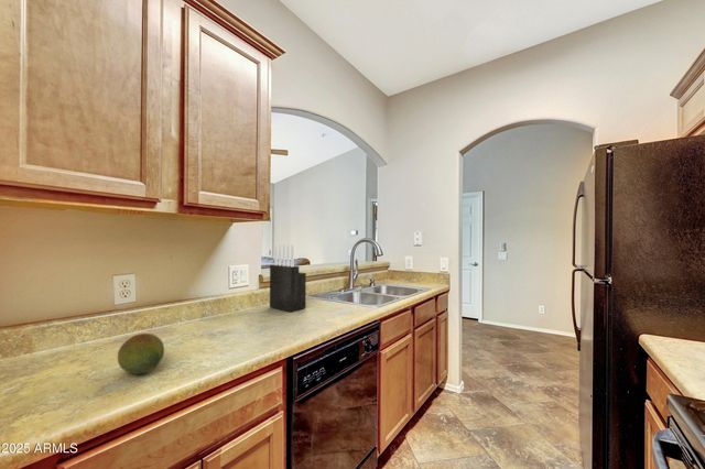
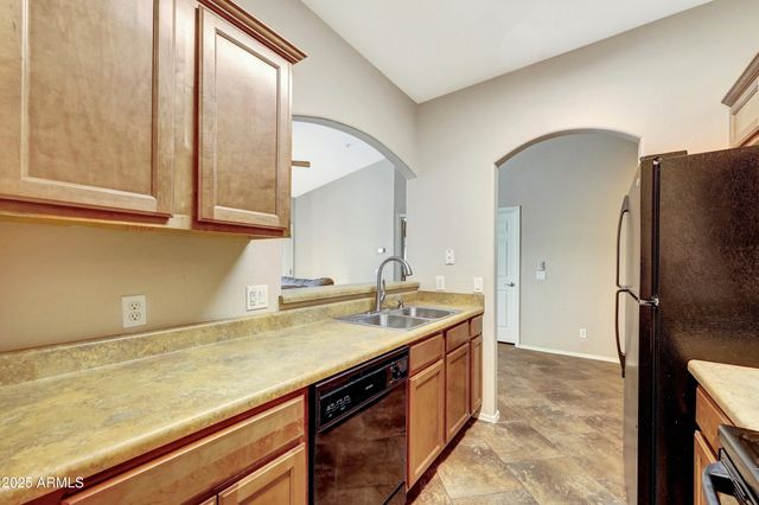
- knife block (289, 275)
- fruit (143, 352)
